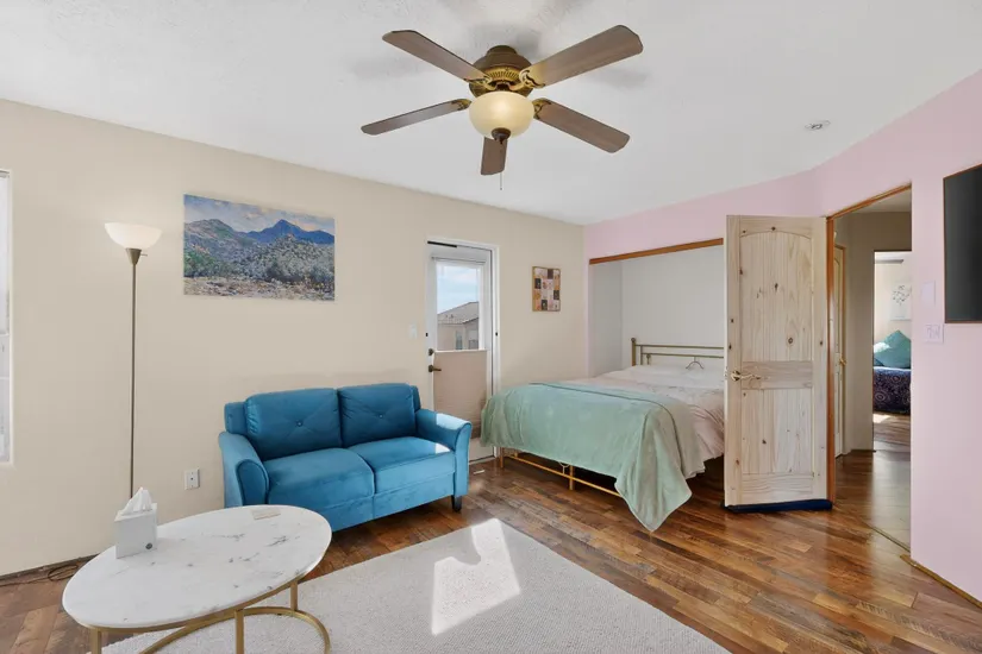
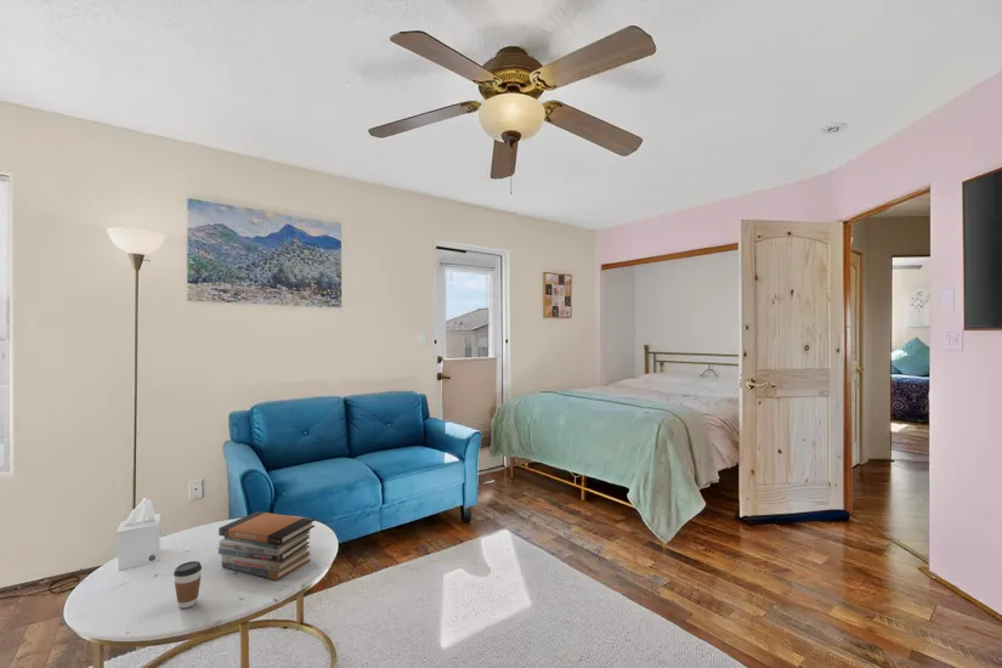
+ coffee cup (187, 584)
+ book stack (266, 543)
